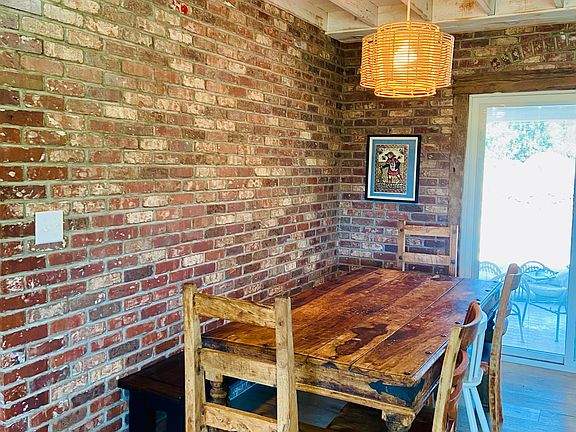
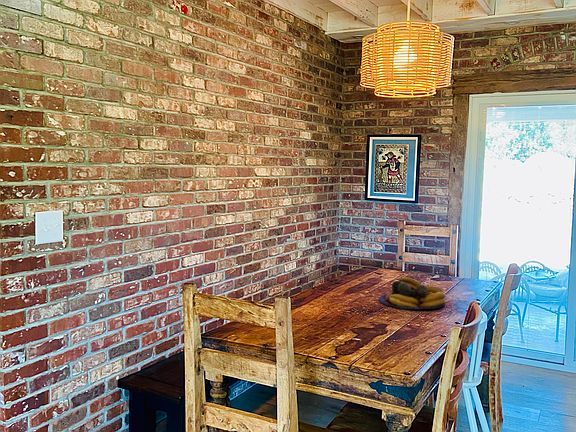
+ fruit bowl (412, 290)
